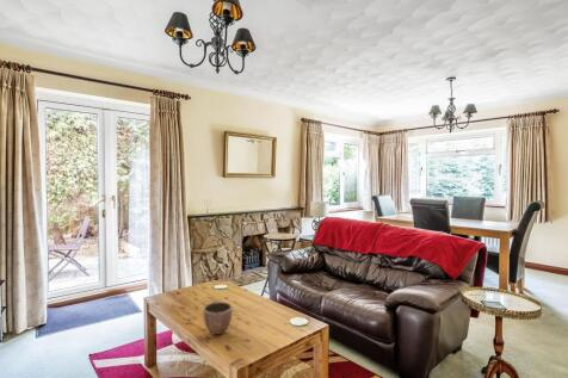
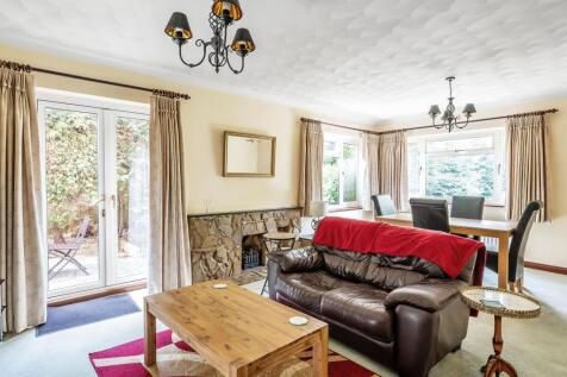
- decorative bowl (217, 320)
